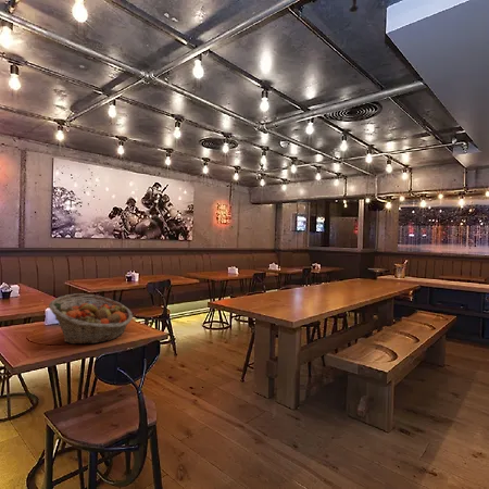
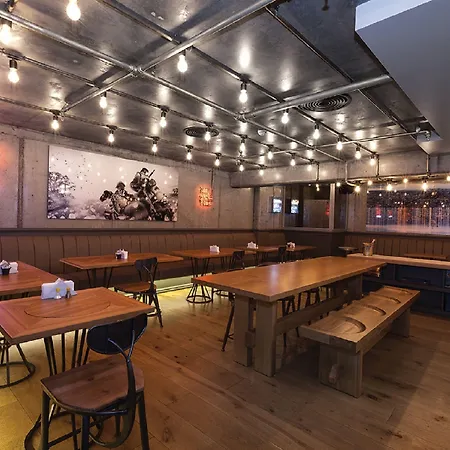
- fruit basket (92, 316)
